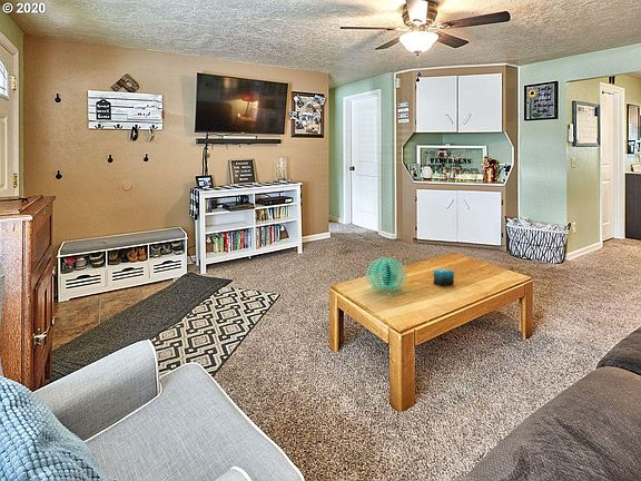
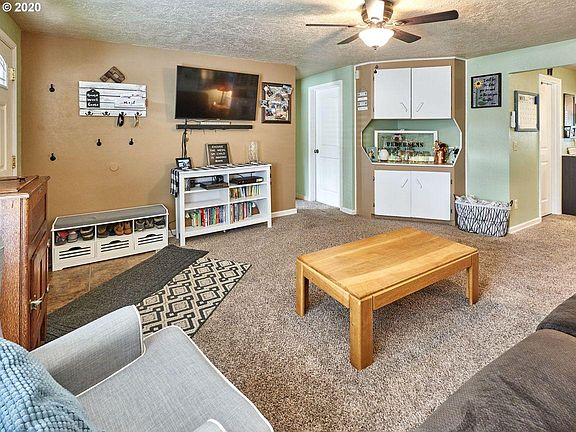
- decorative ball (386, 274)
- candle (443, 274)
